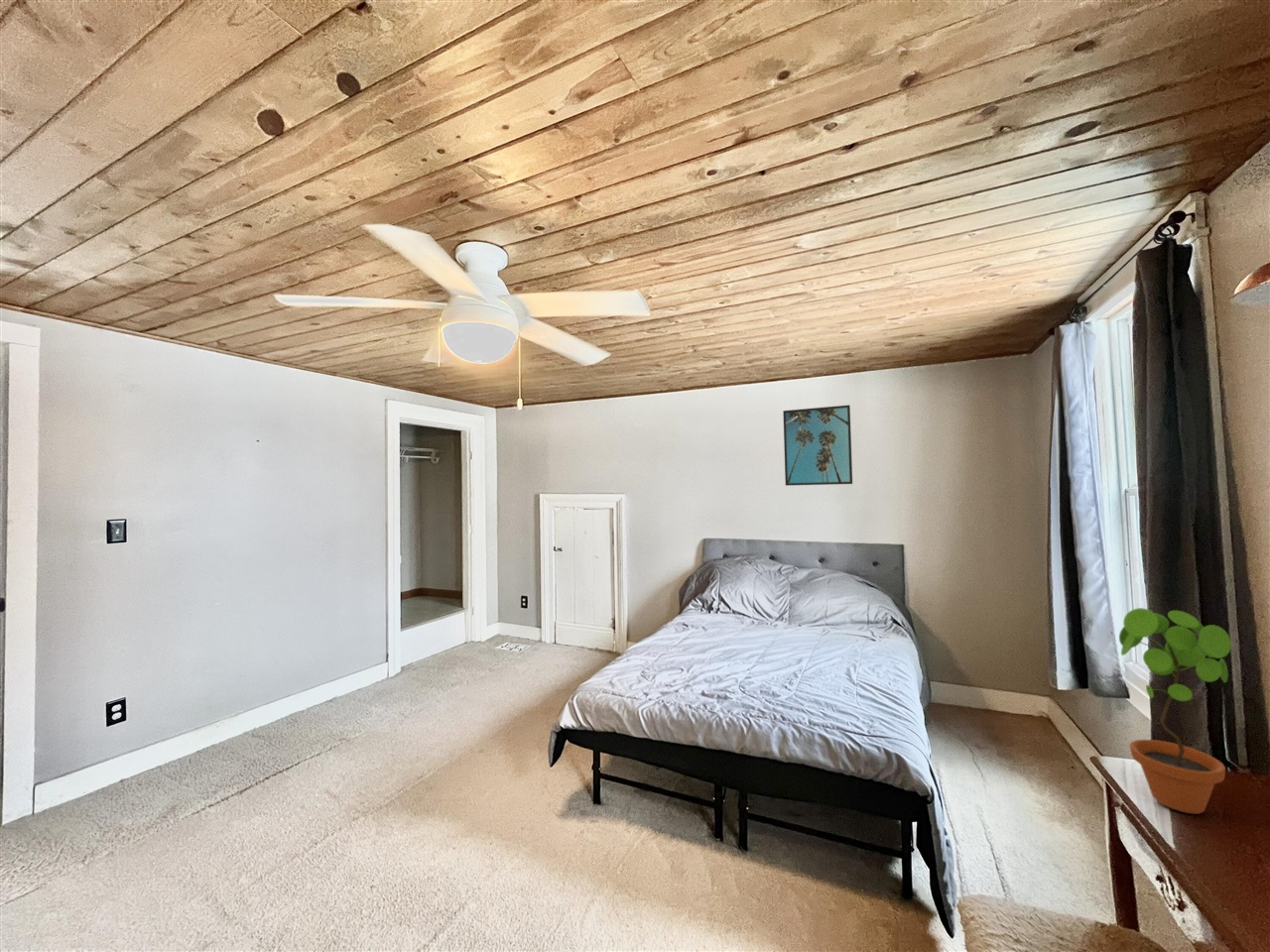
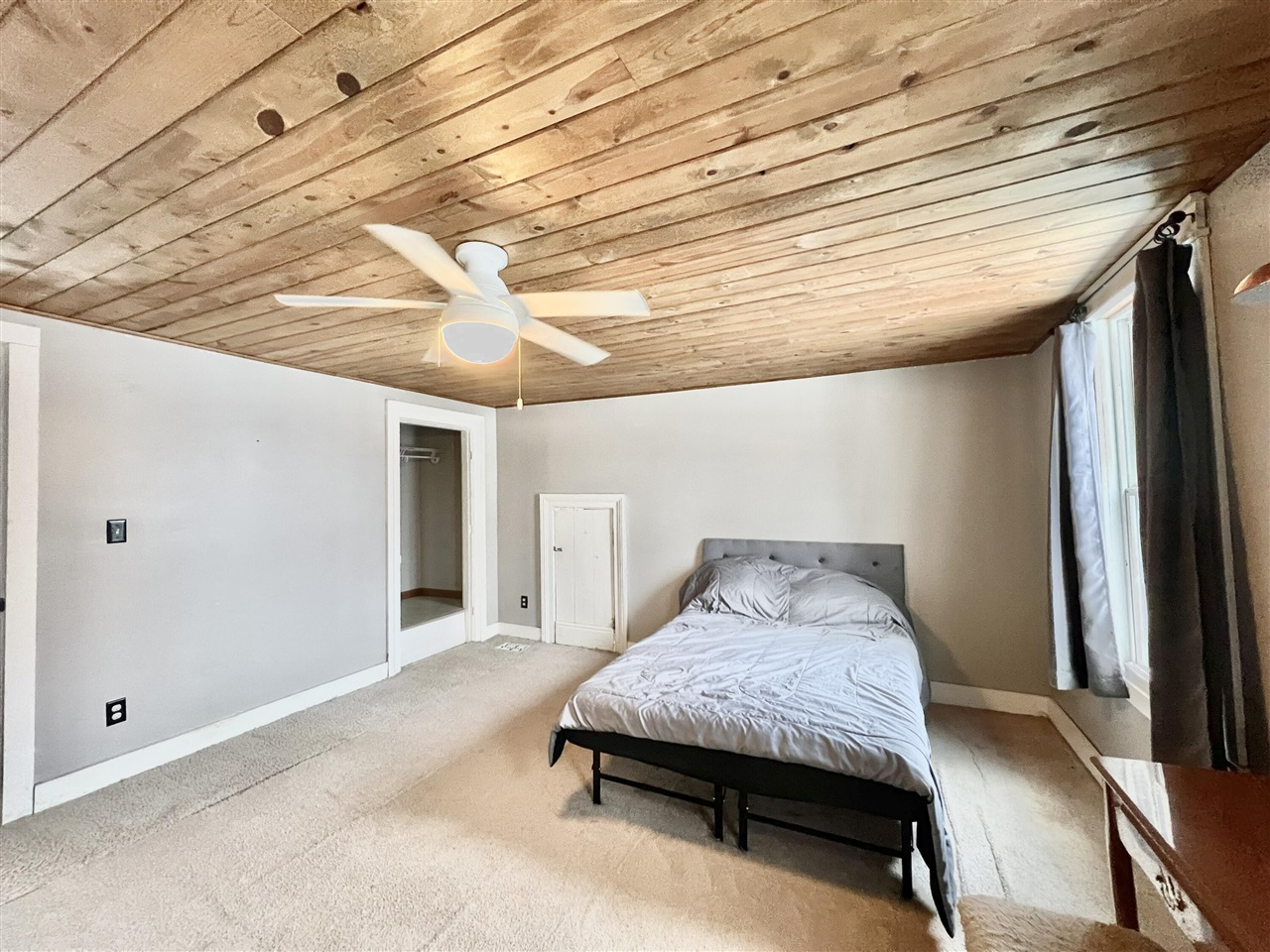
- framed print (817, 446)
- potted plant (1170, 702)
